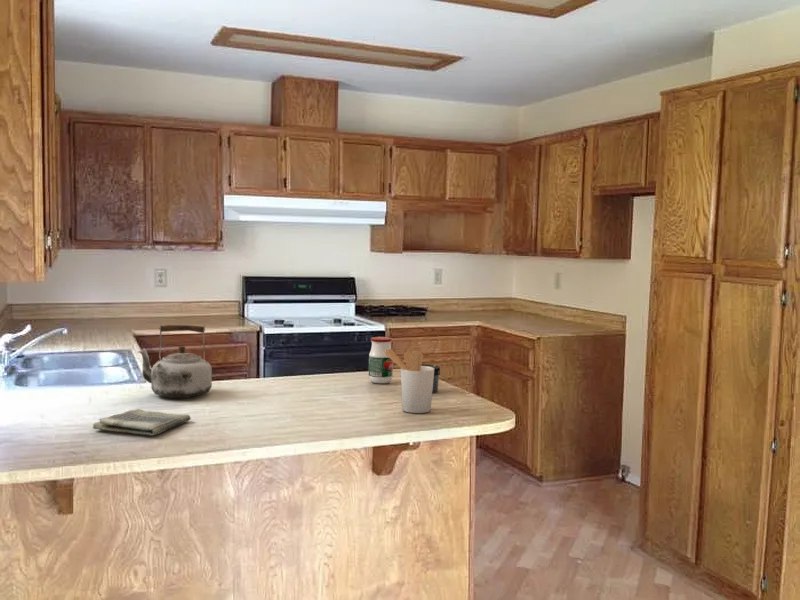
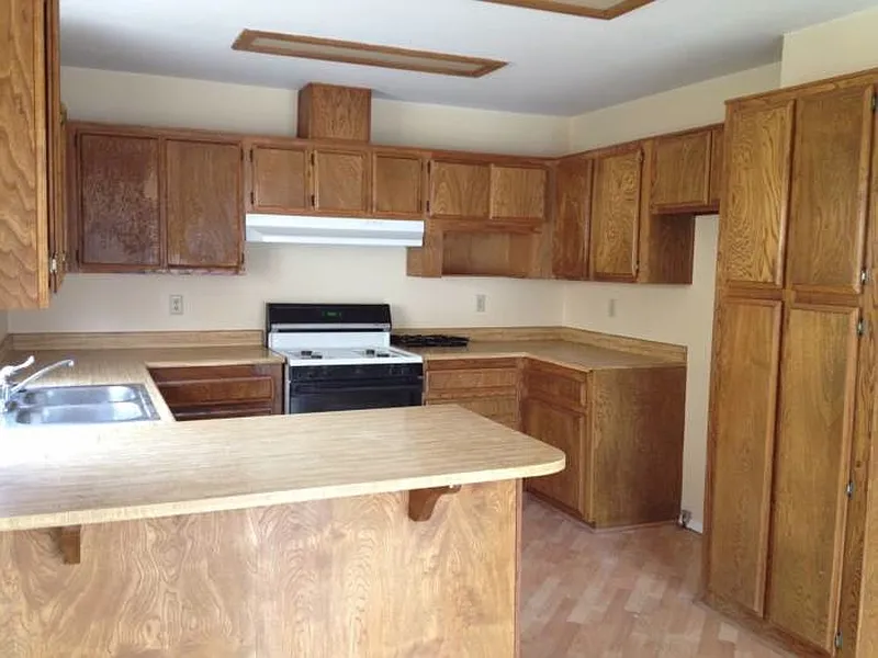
- utensil holder (408, 378)
- jar (380, 360)
- jar (433, 378)
- dish towel (142, 419)
- kettle (174, 359)
